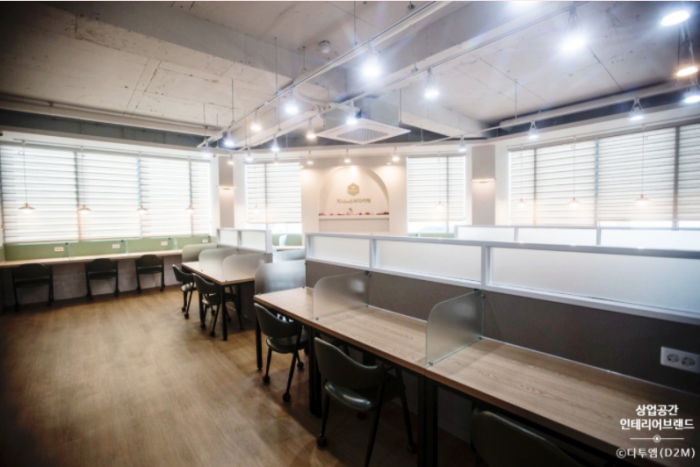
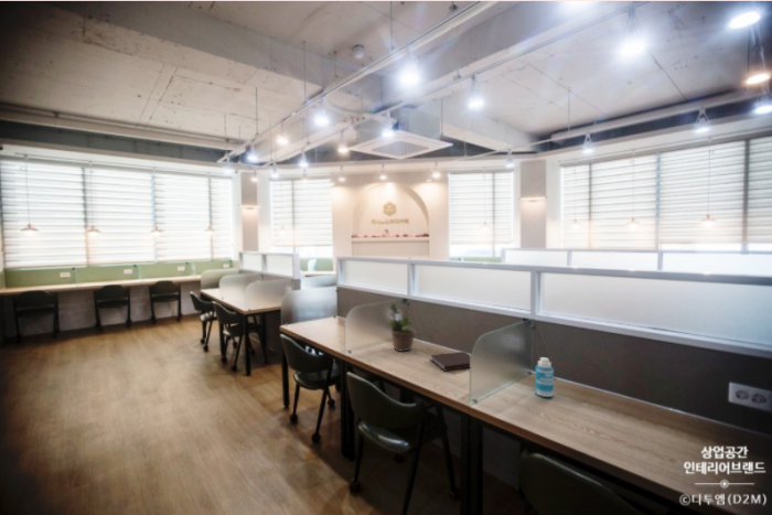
+ notebook (454, 361)
+ bottle (544, 376)
+ potted plant (403, 324)
